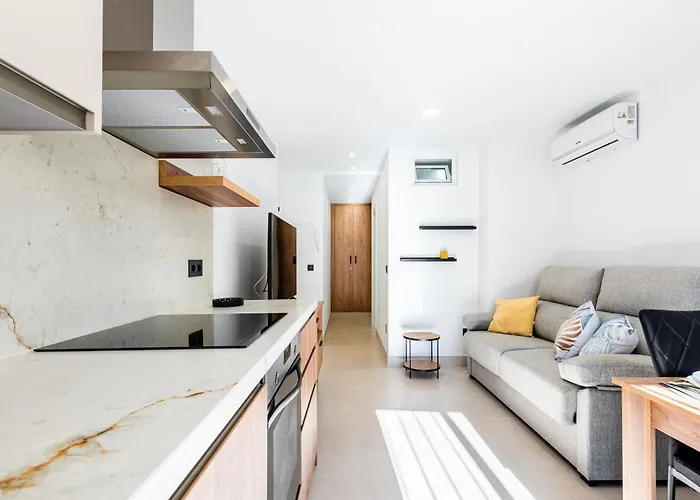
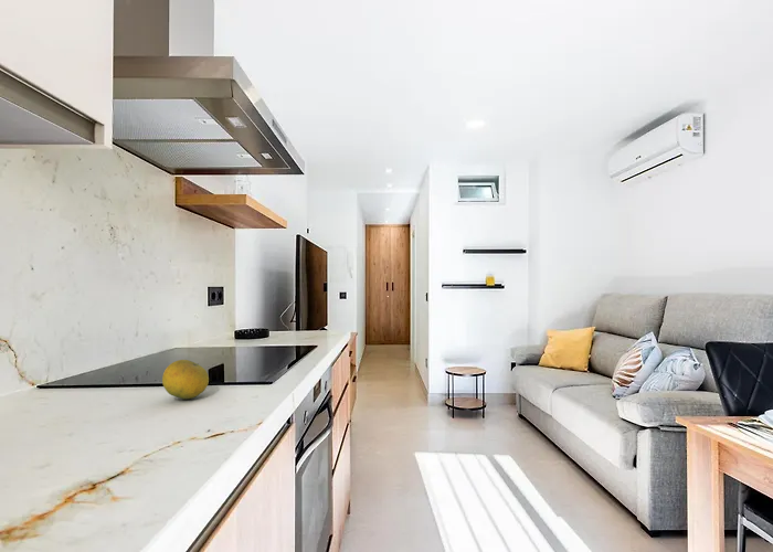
+ fruit (186, 379)
